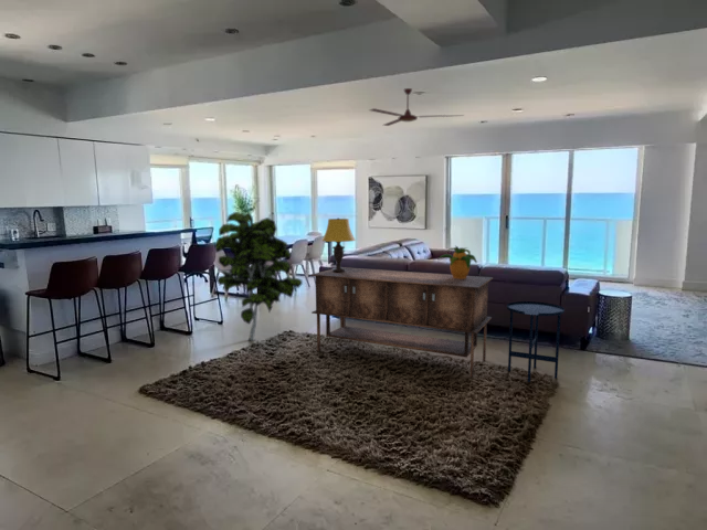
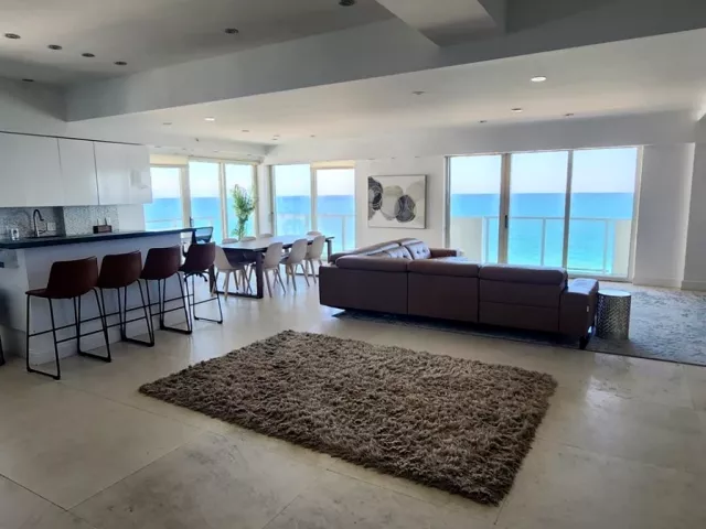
- table lamp (338, 244)
- potted plant (457, 261)
- ceiling fan (409, 109)
- indoor plant (257, 276)
- sideboard (399, 316)
- side table (534, 340)
